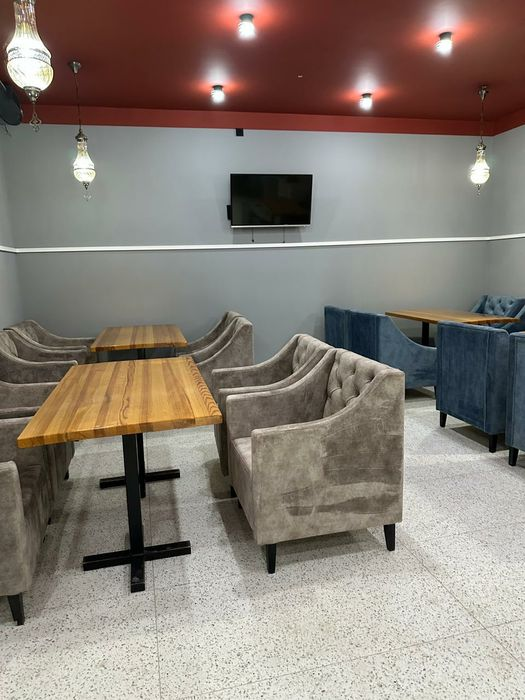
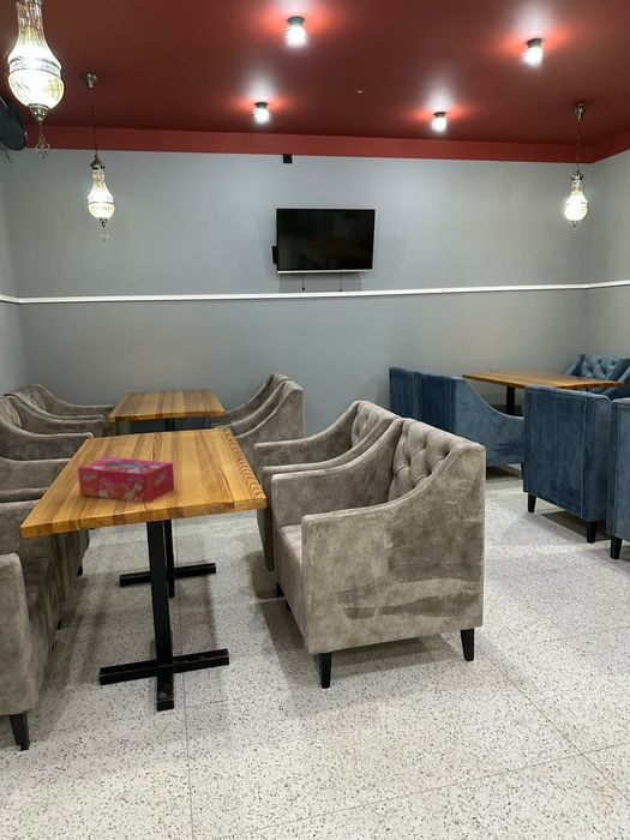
+ tissue box (126, 478)
